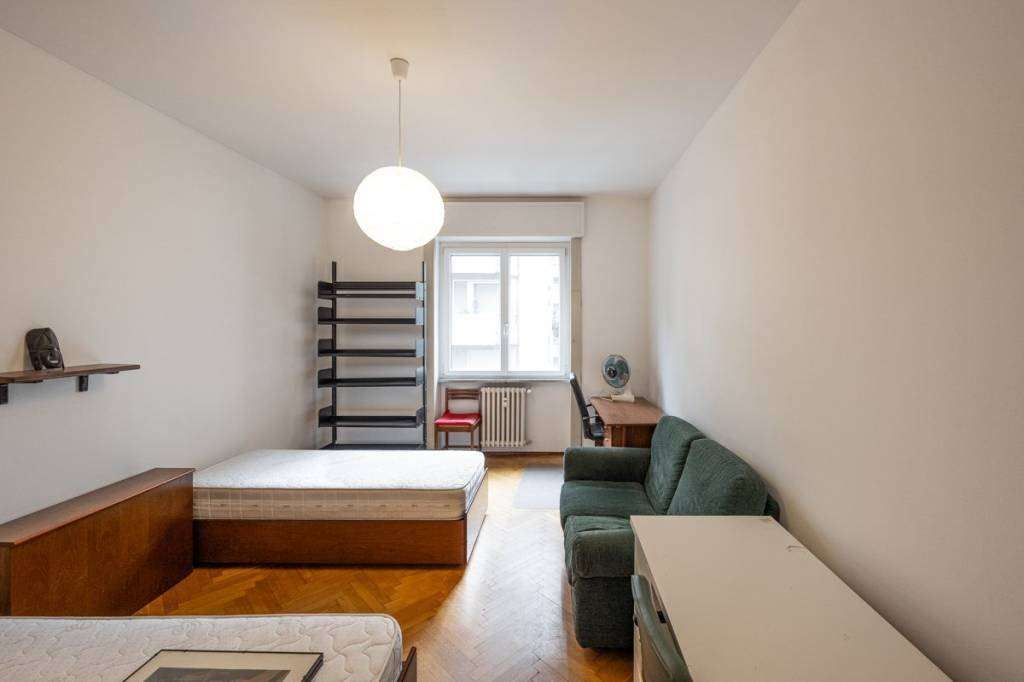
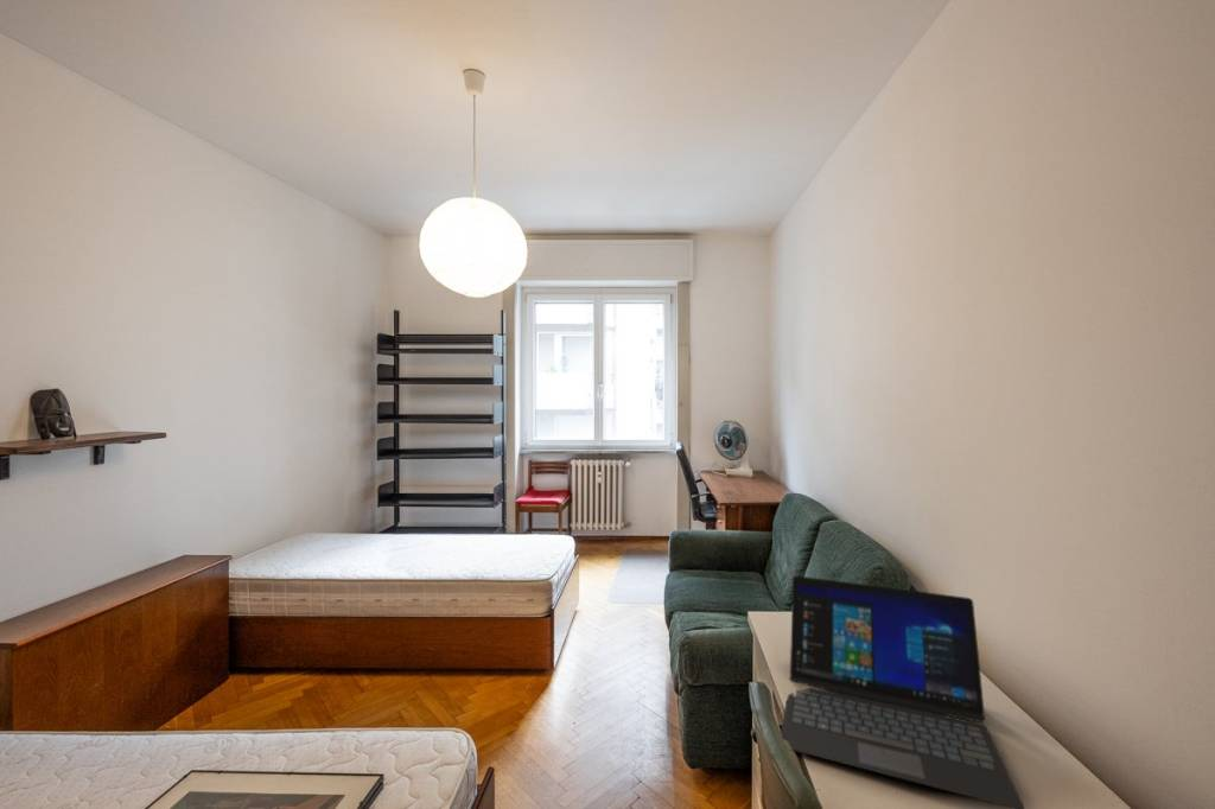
+ laptop (883, 665)
